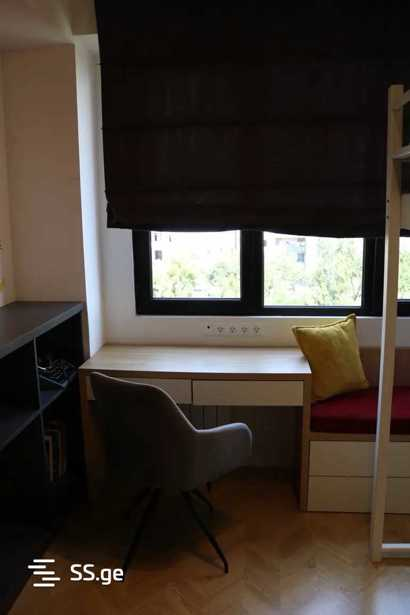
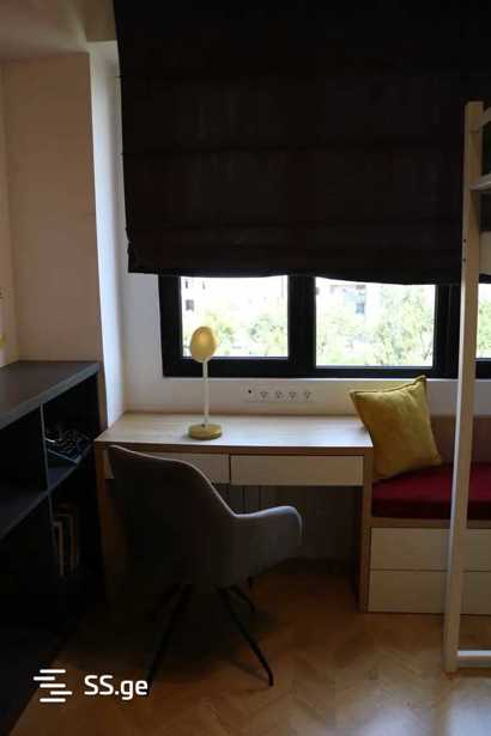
+ desk lamp (204, 381)
